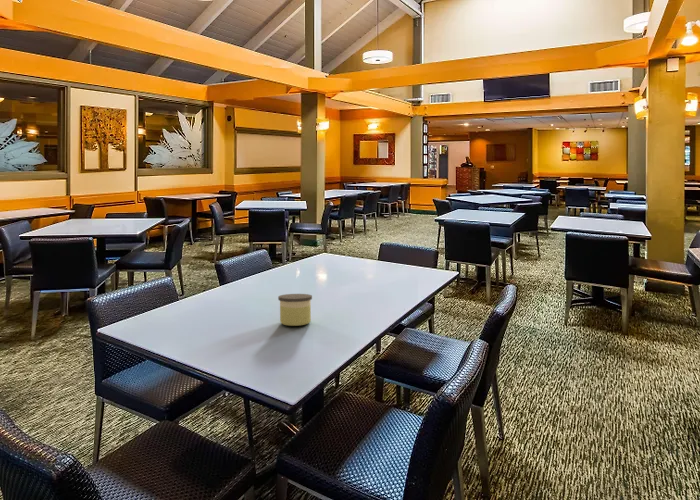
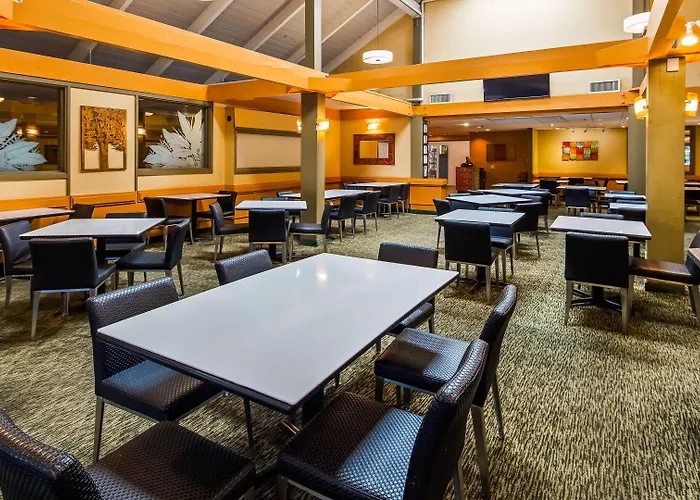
- candle (295, 309)
